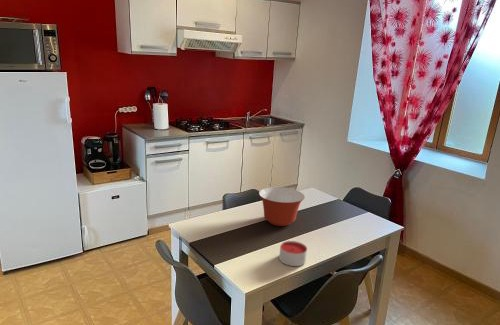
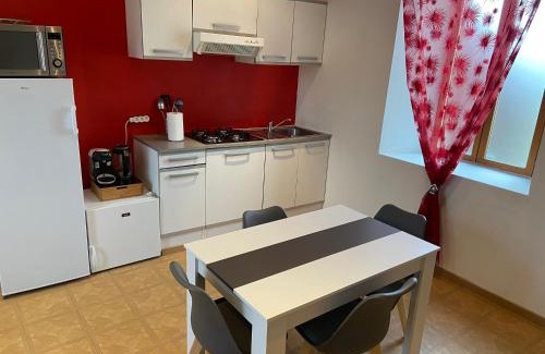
- candle (293, 252)
- mixing bowl (280, 207)
